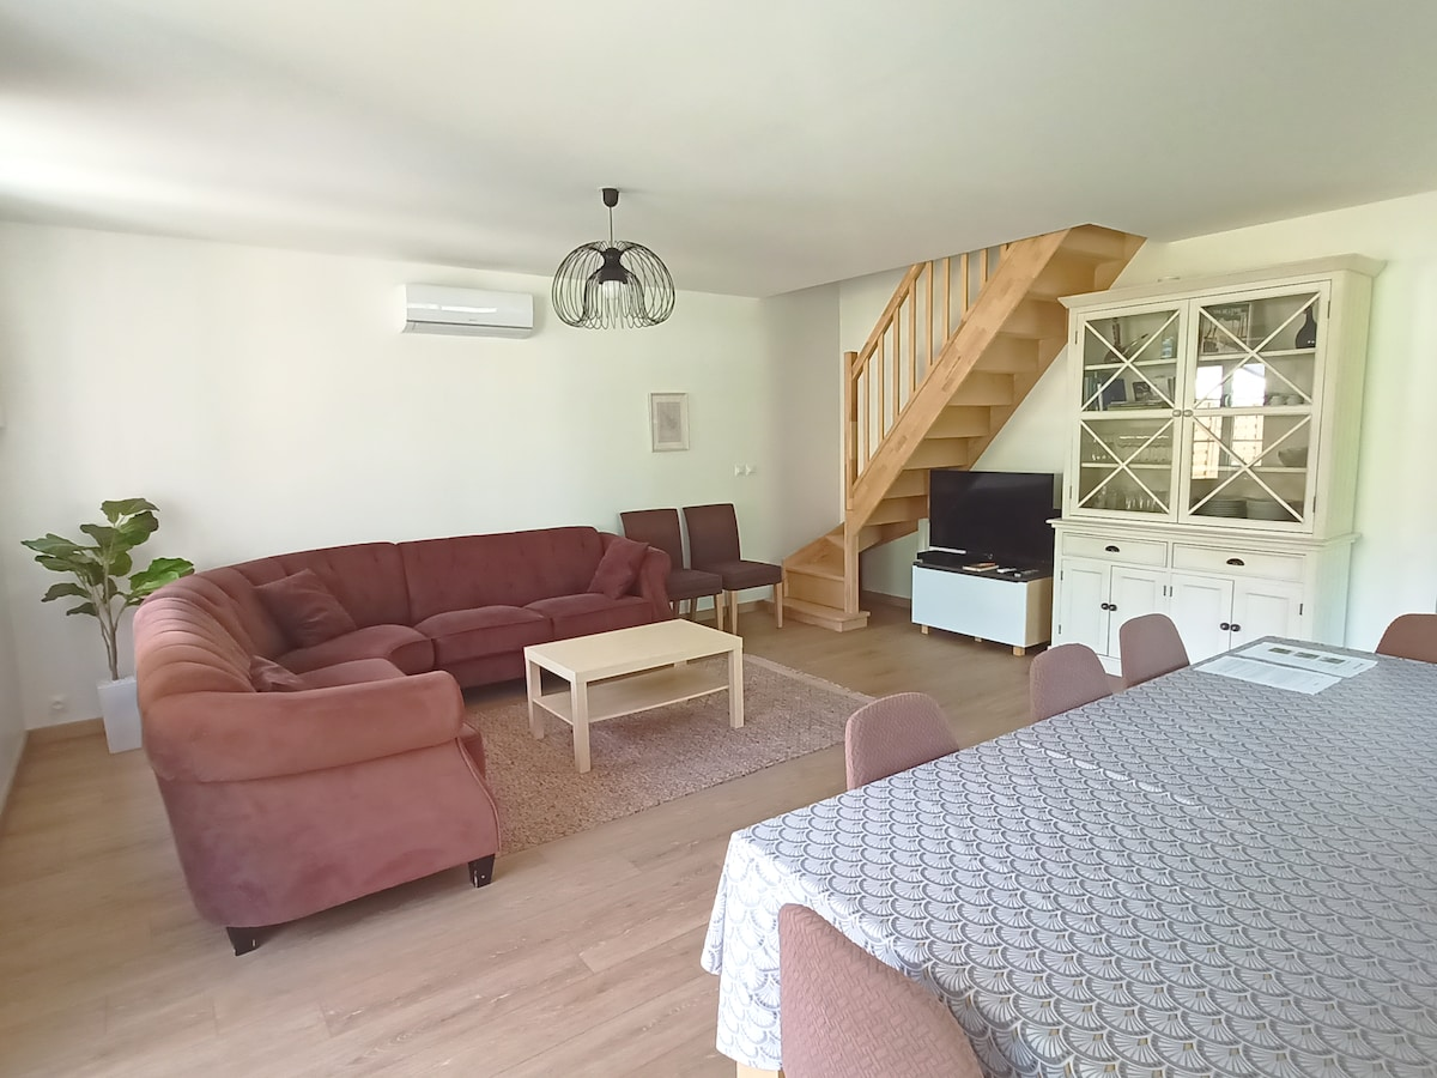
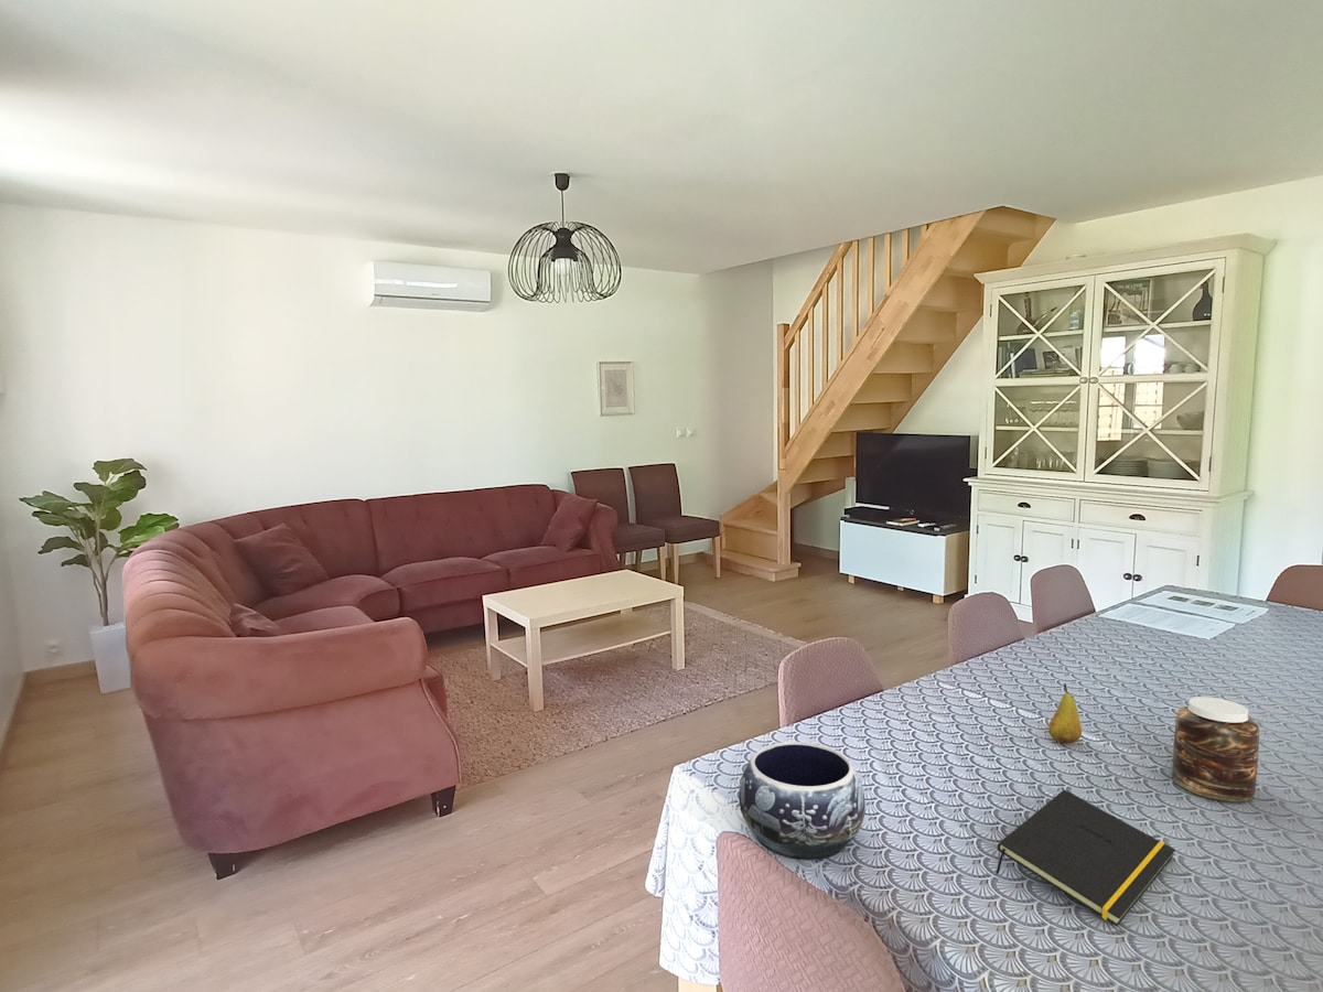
+ jar (1215, 745)
+ decorative bowl (800, 797)
+ fruit (1065, 712)
+ notepad (1087, 850)
